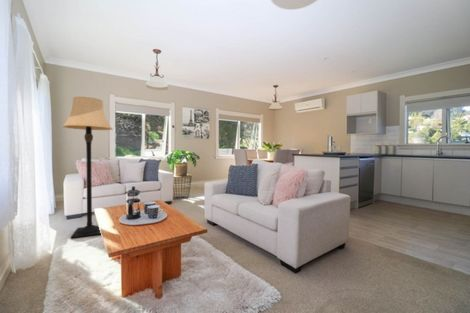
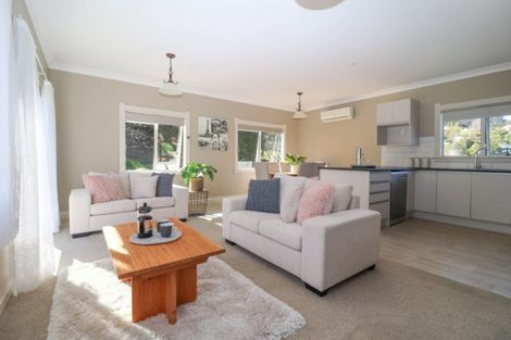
- lamp (89, 166)
